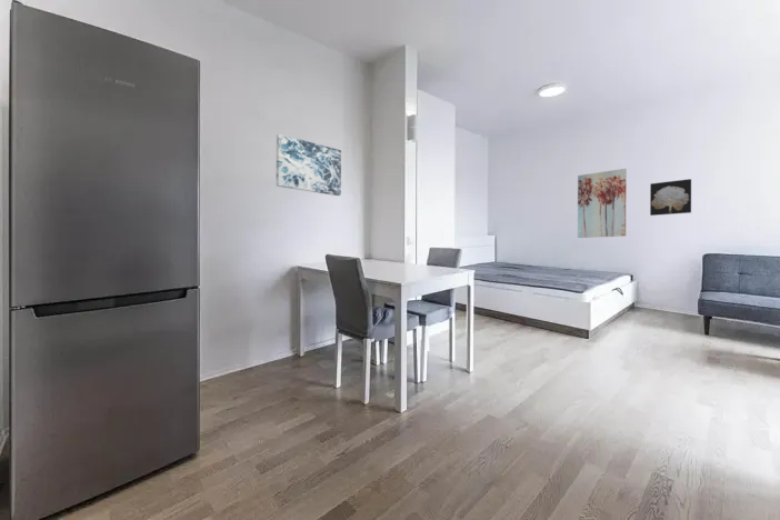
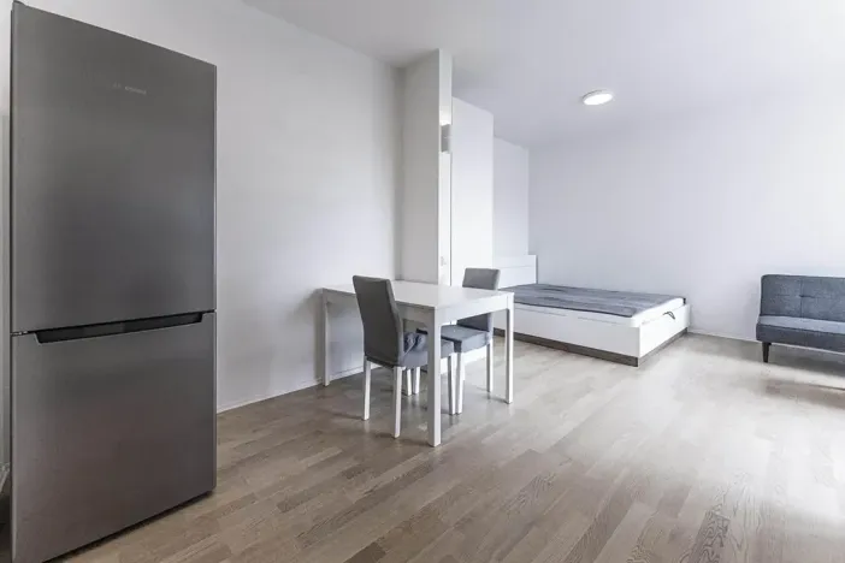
- wall art (670, 198)
- wall art (310, 167)
- wall art (600, 204)
